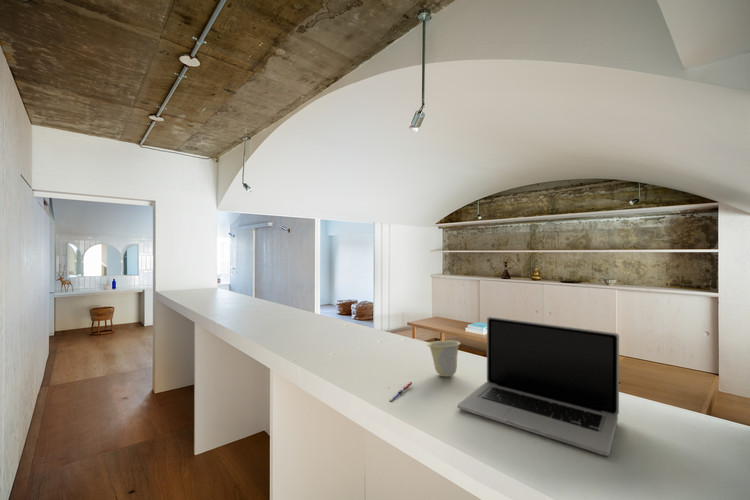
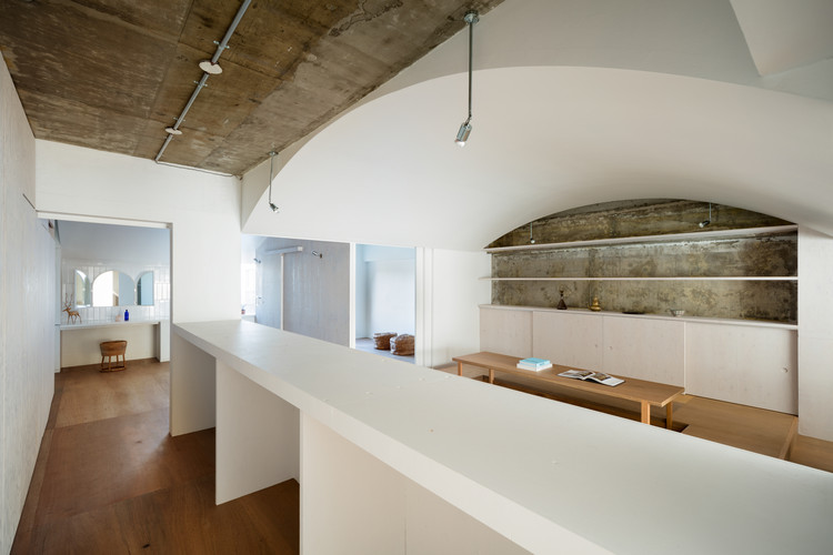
- pen (401, 390)
- laptop (535, 372)
- cup (443, 357)
